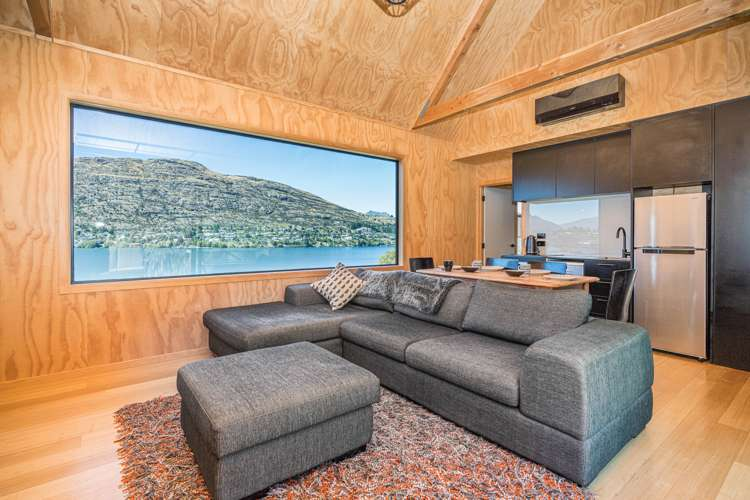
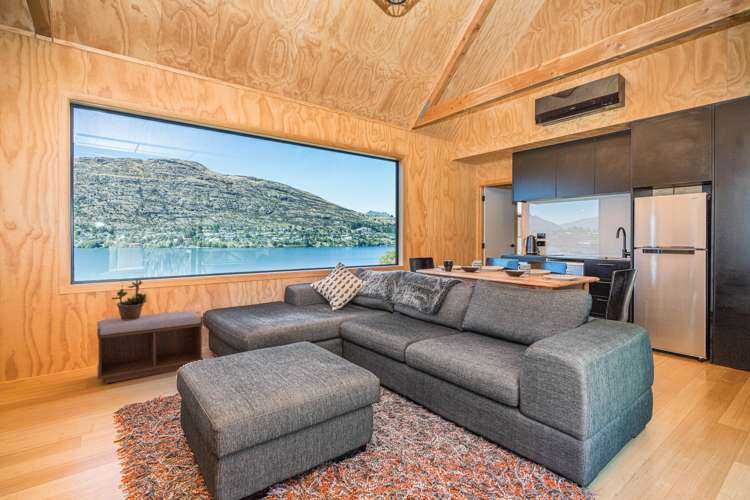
+ bench (151, 343)
+ potted plant (131, 297)
